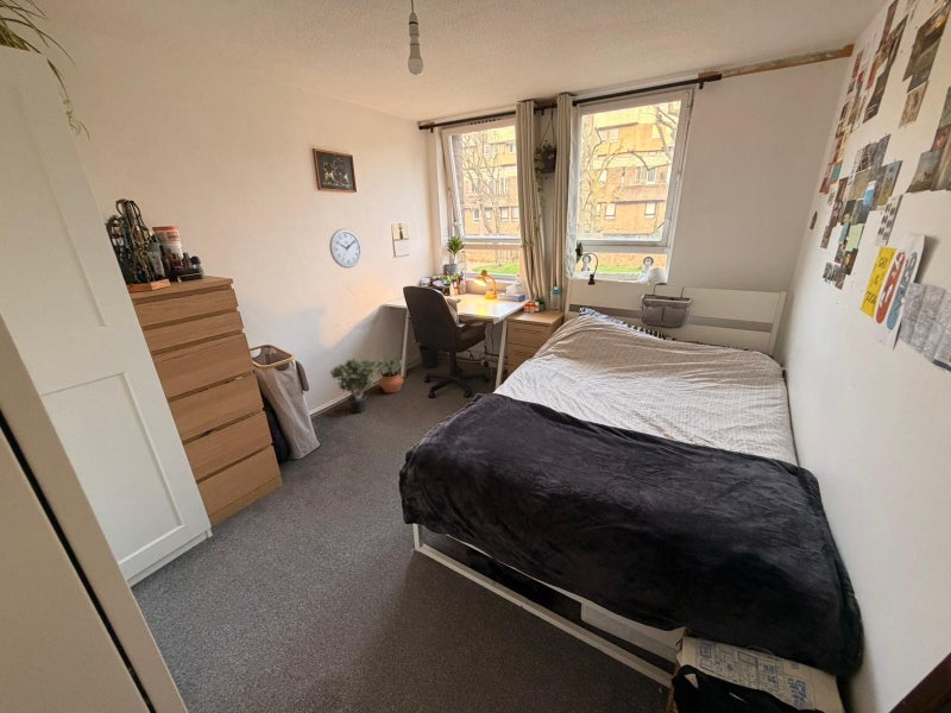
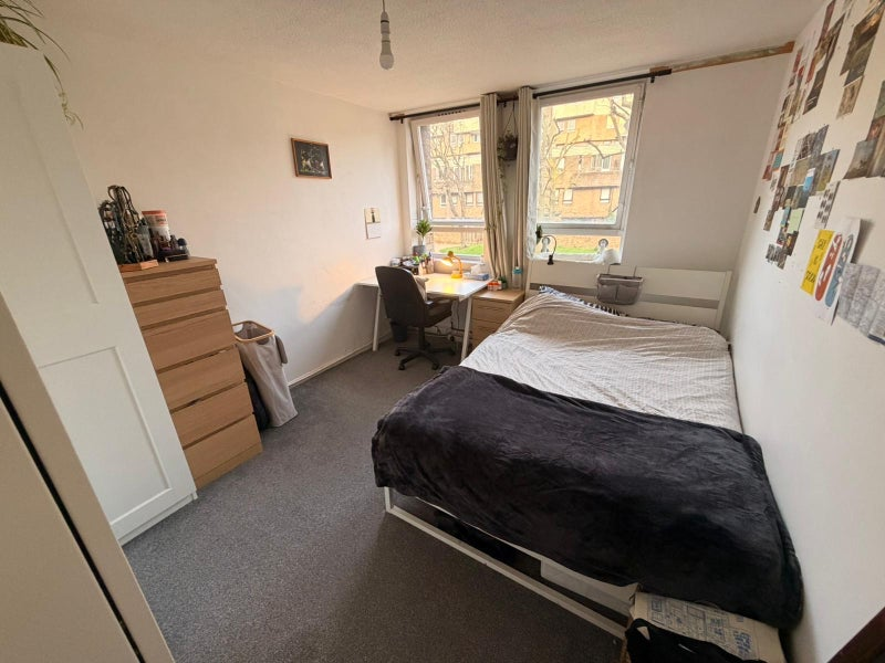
- potted plant (358, 384)
- wall clock (346, 248)
- potted plant (388, 373)
